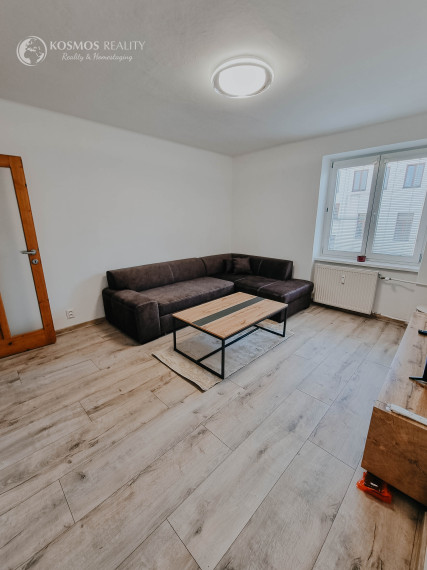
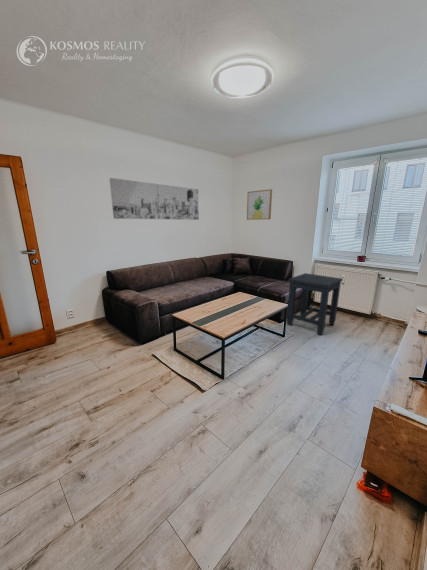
+ wall art (161, 202)
+ wall art (258, 205)
+ side table (312, 307)
